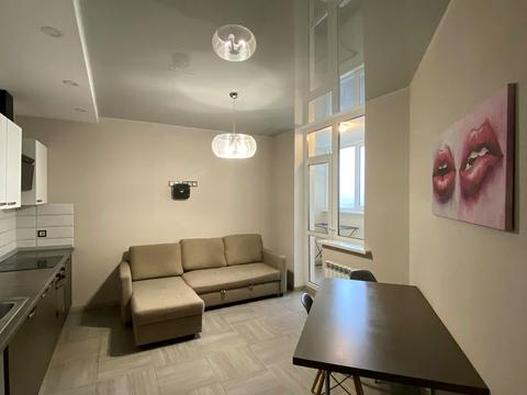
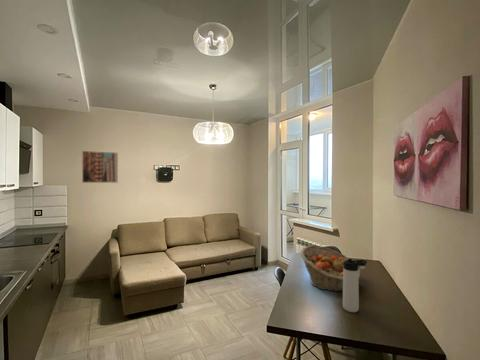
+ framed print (100, 167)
+ fruit basket (329, 266)
+ thermos bottle (354, 284)
